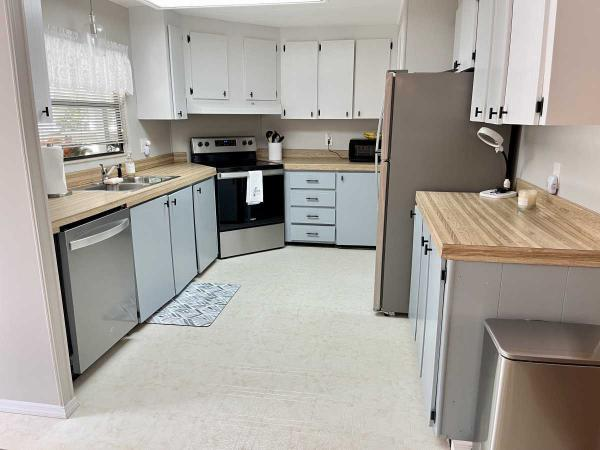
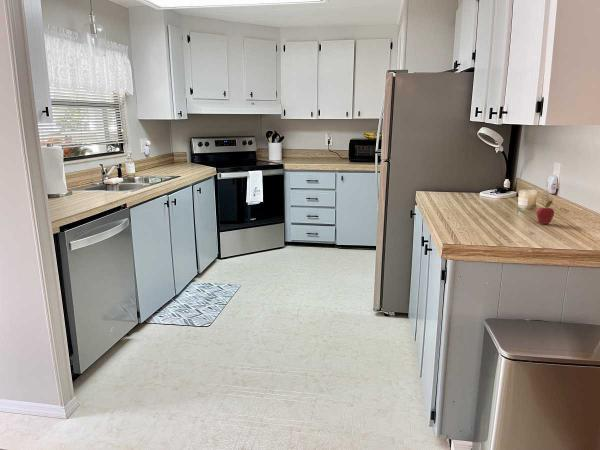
+ fruit (545, 211)
